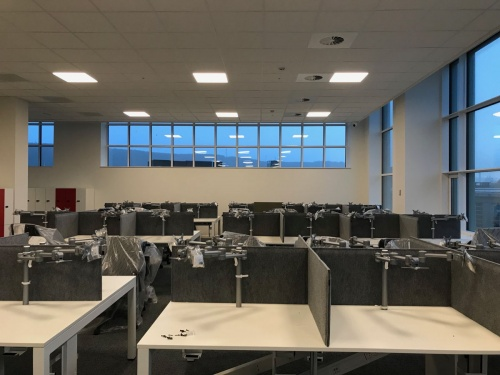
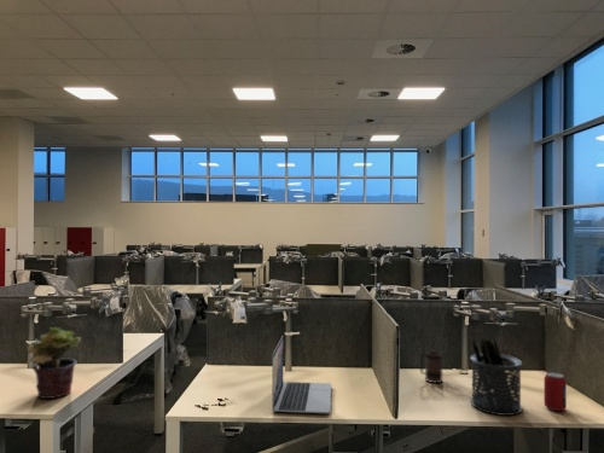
+ beverage can (554, 391)
+ mug (430, 366)
+ potted plant (53, 359)
+ pen holder (495, 371)
+ laptop (298, 382)
